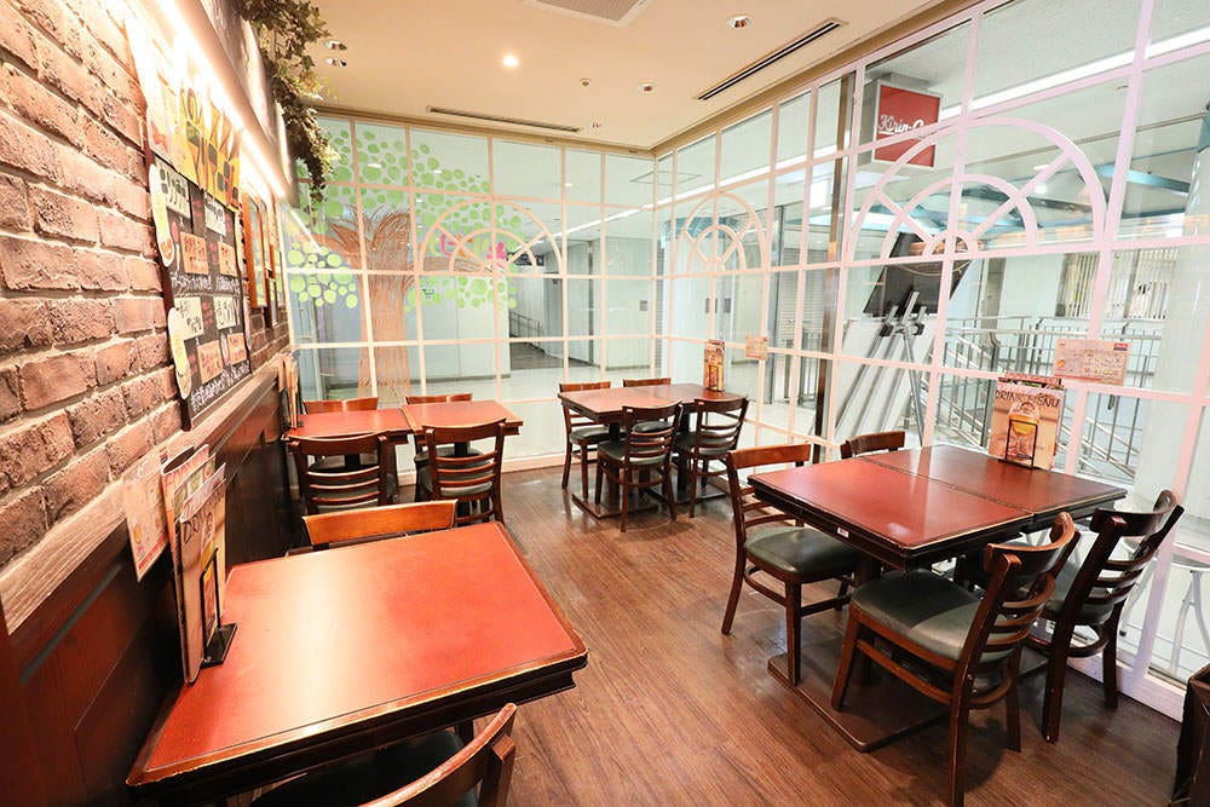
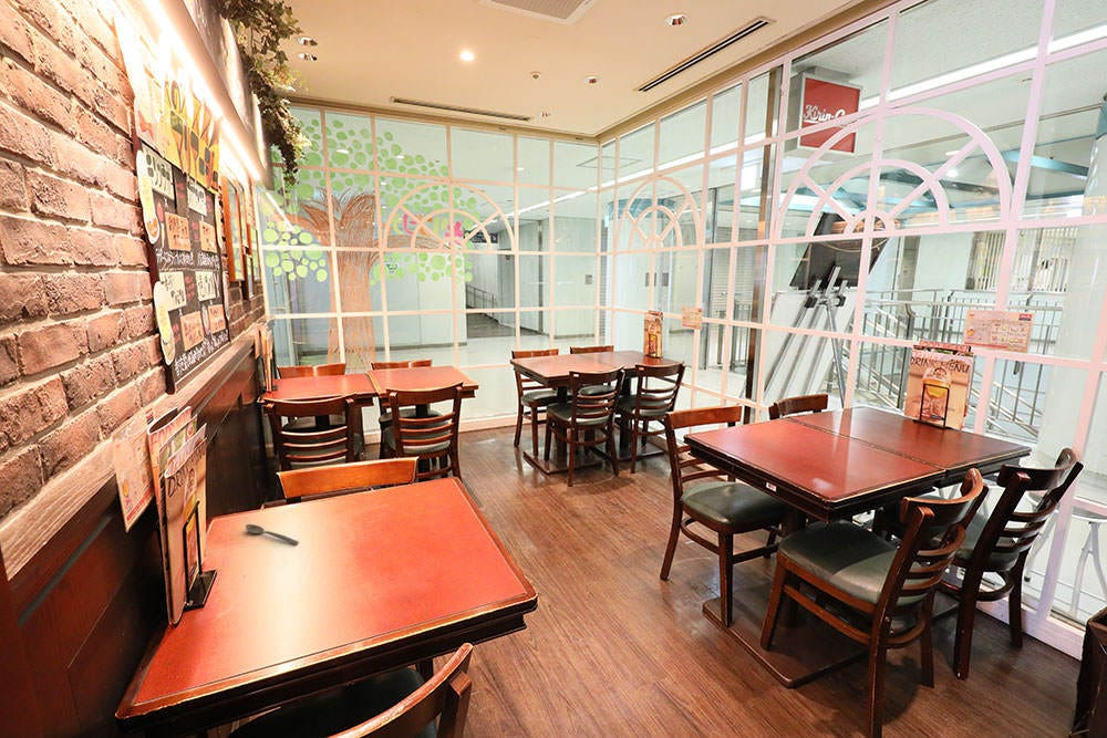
+ spoon (271, 533)
